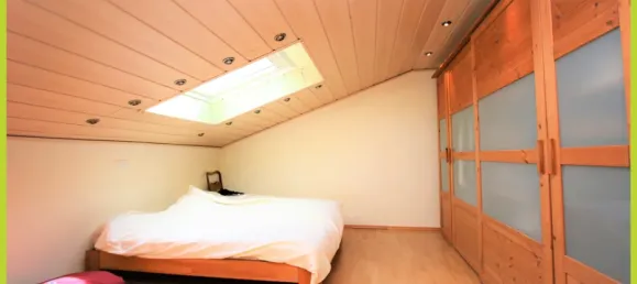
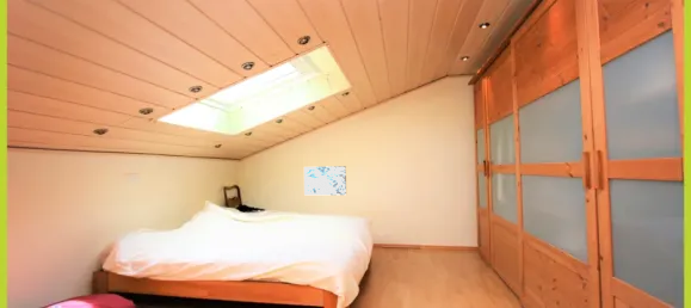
+ wall art (325, 180)
